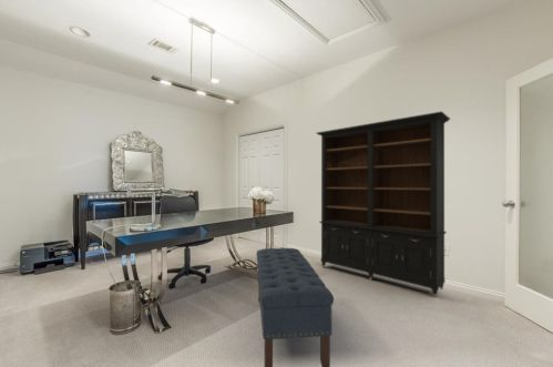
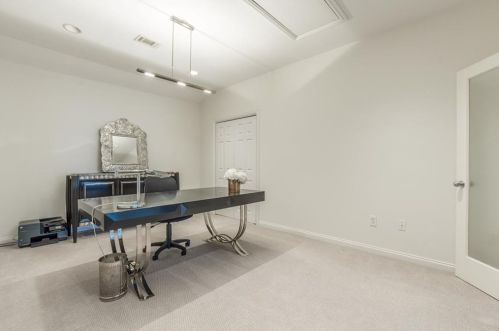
- bookcase (375, 200)
- bench (285, 295)
